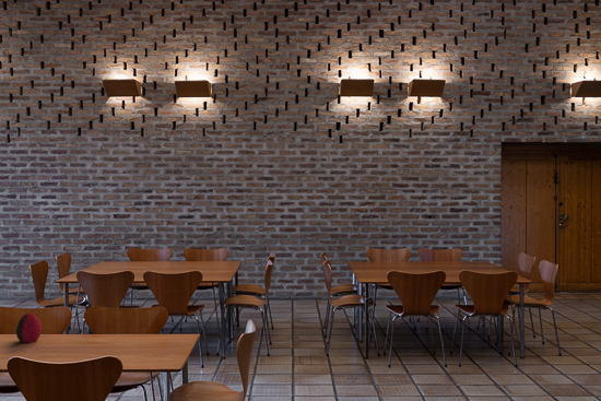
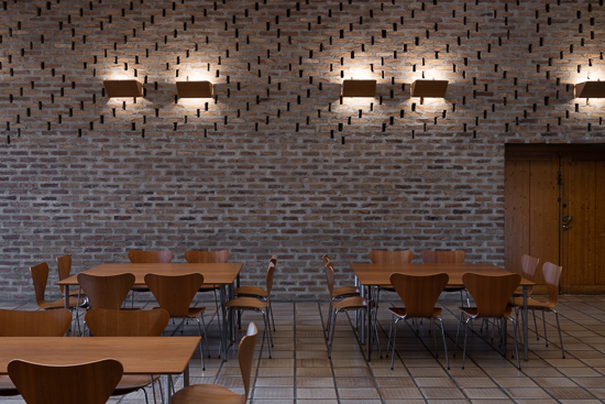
- decorative egg (28, 327)
